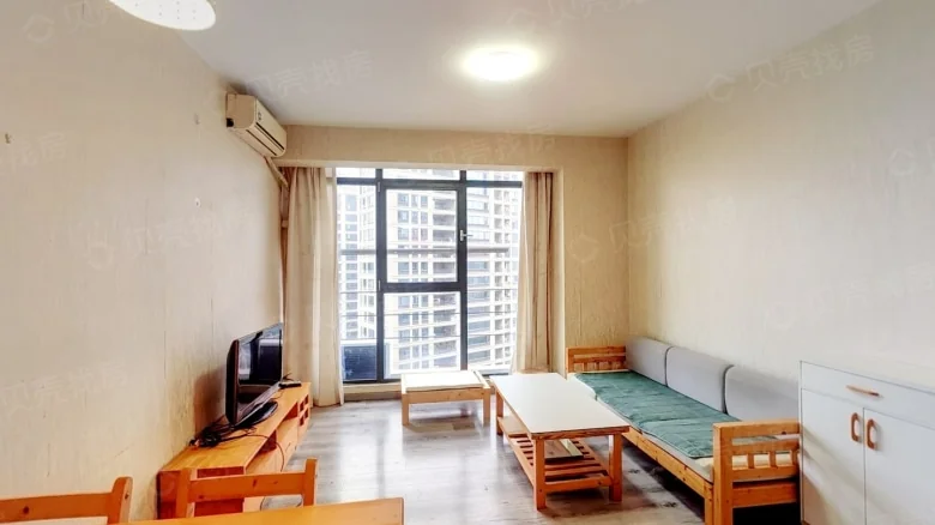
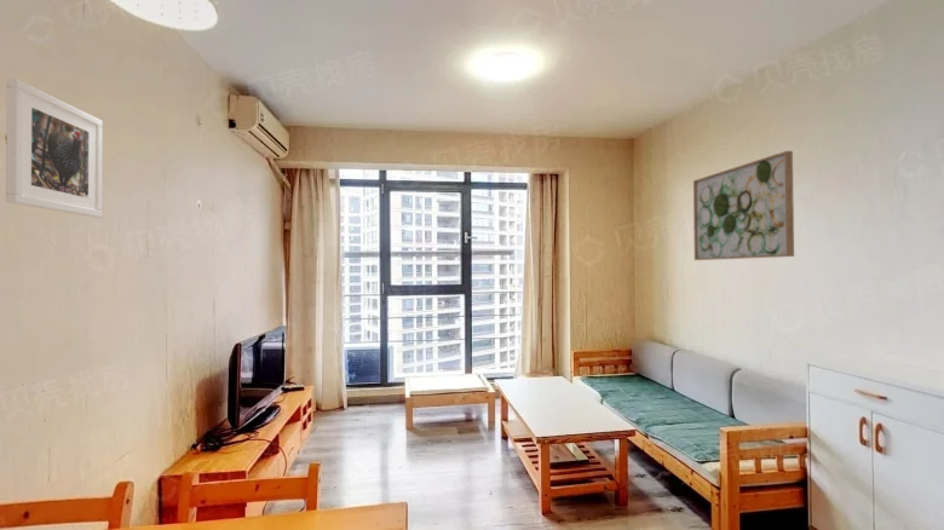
+ wall art (735, 213)
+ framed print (59, 156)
